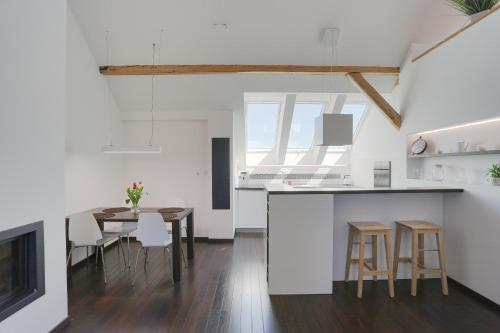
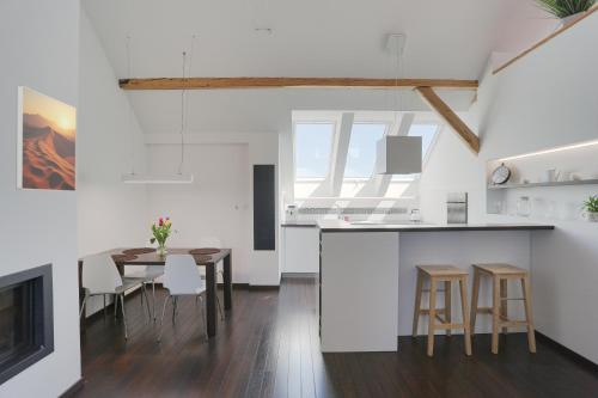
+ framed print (49, 143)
